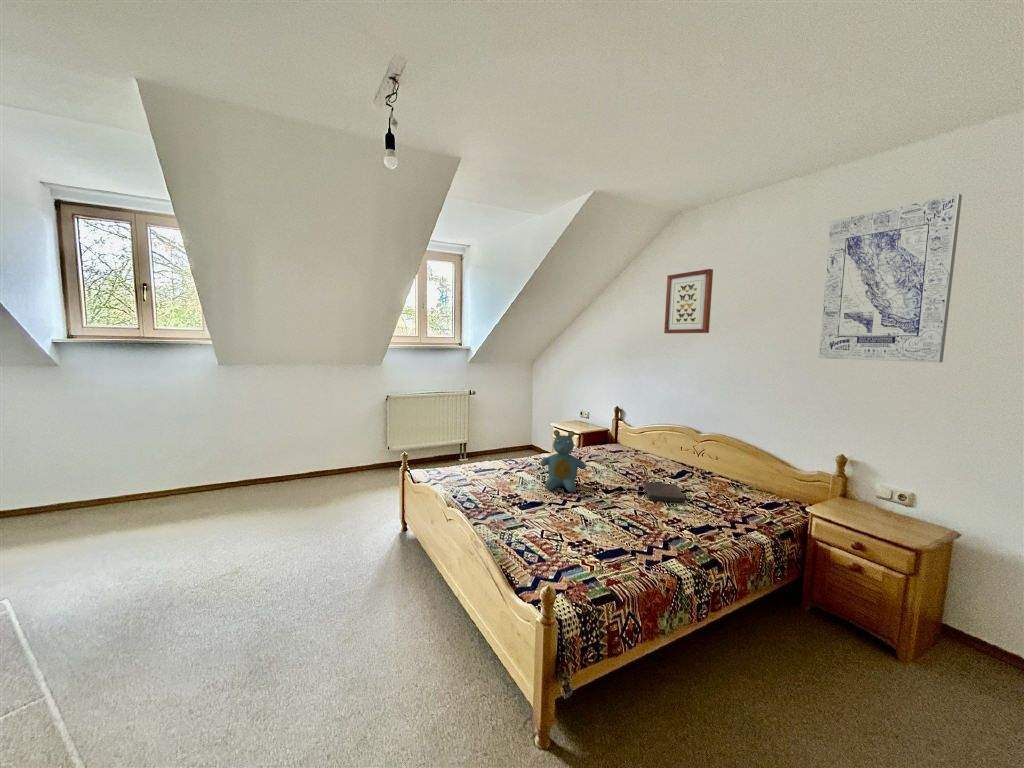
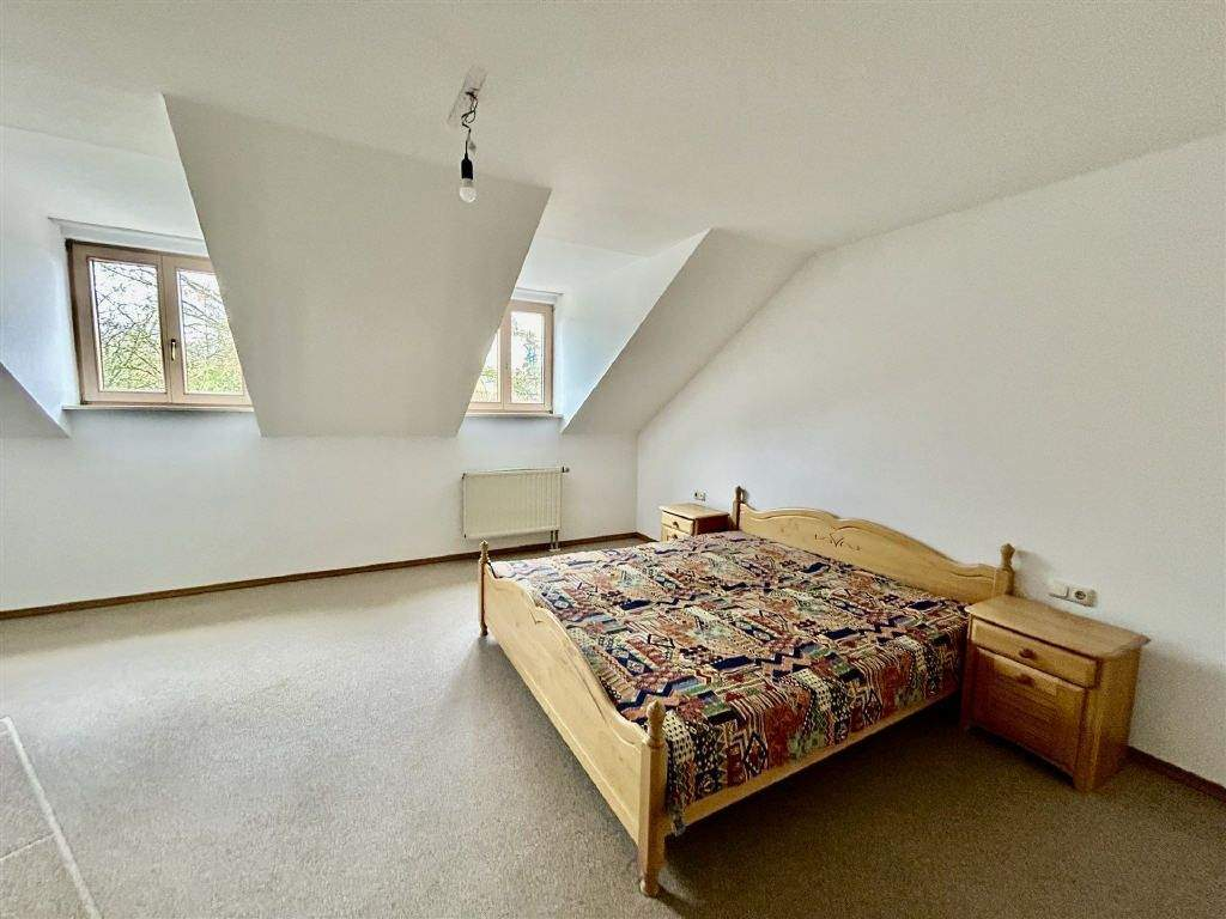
- wall art (687, 303)
- wall art (882, 285)
- book (663, 491)
- teddy bear (562, 459)
